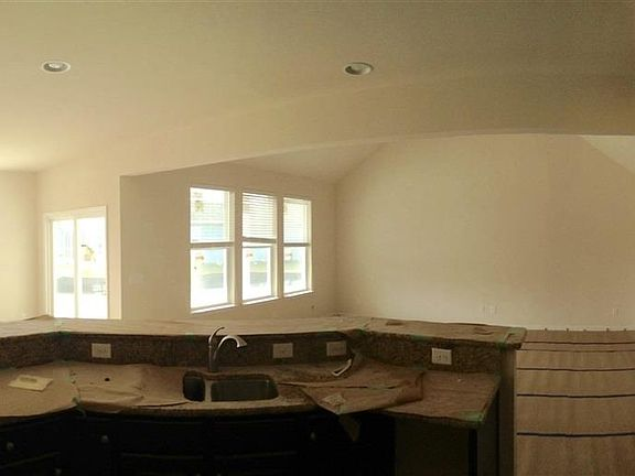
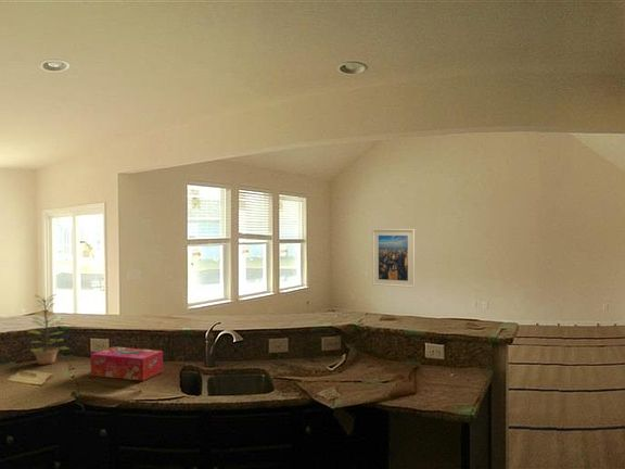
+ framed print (393, 257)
+ tissue box (127, 363)
+ plant (48, 328)
